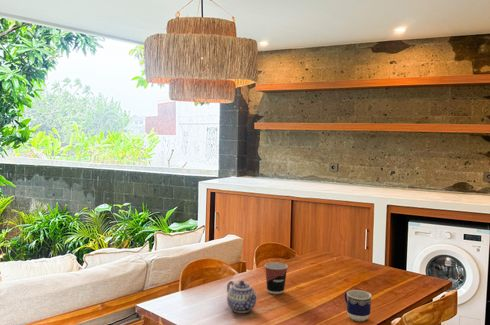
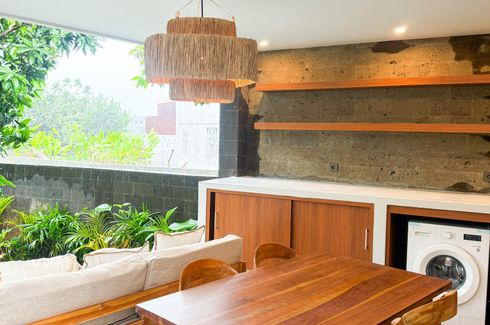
- cup (275, 278)
- teapot (241, 295)
- cup (355, 305)
